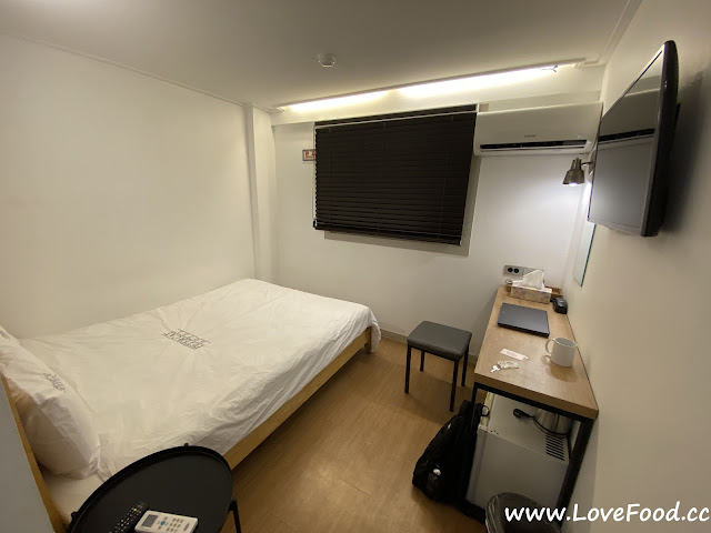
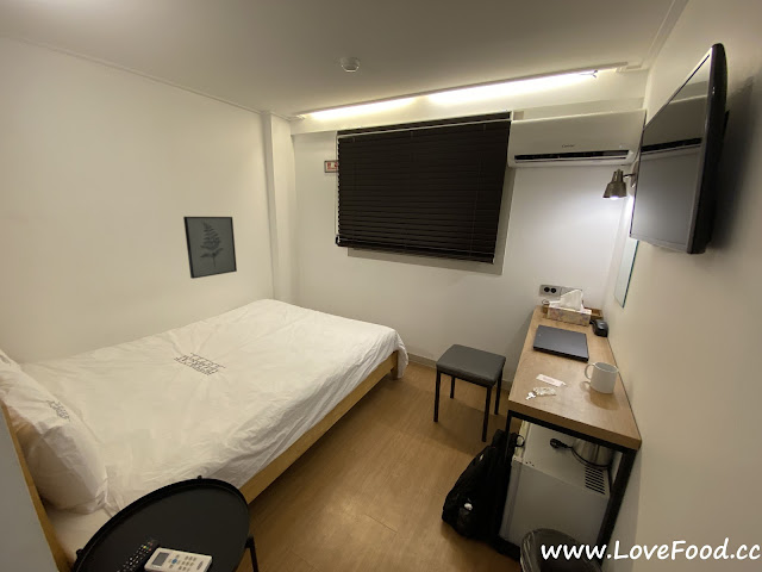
+ wall art (212, 245)
